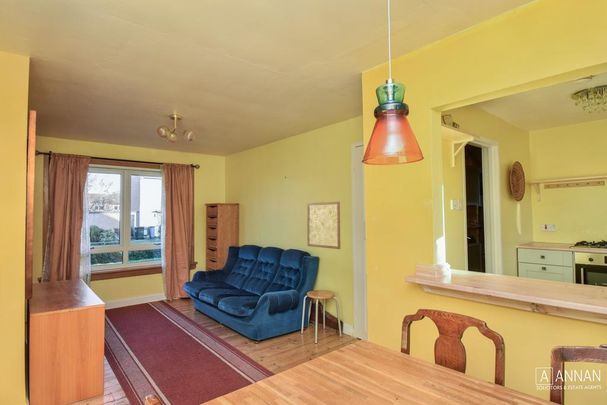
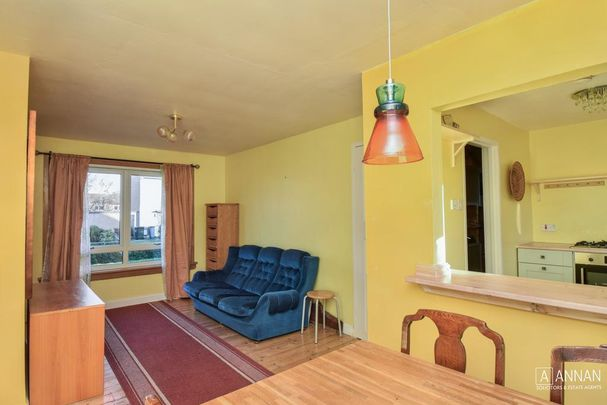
- wall art (324, 224)
